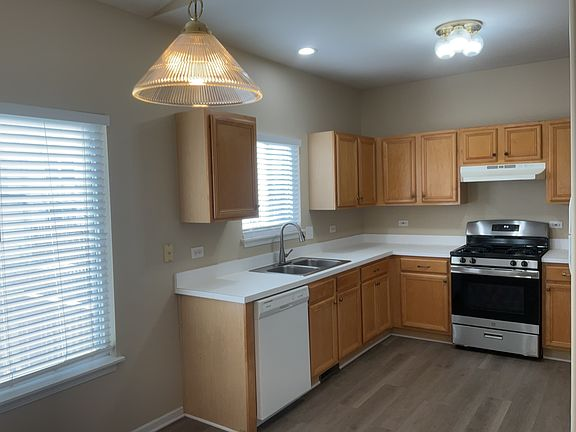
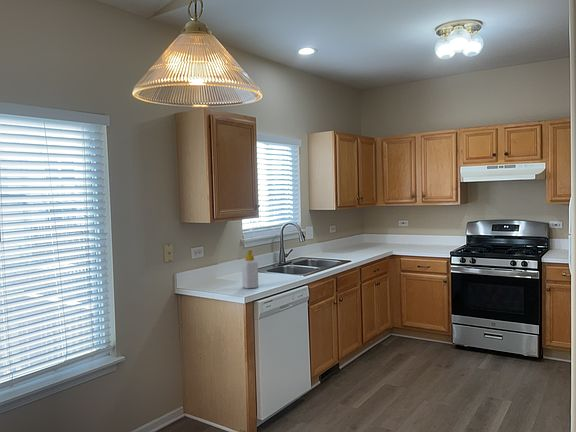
+ soap bottle (249, 268)
